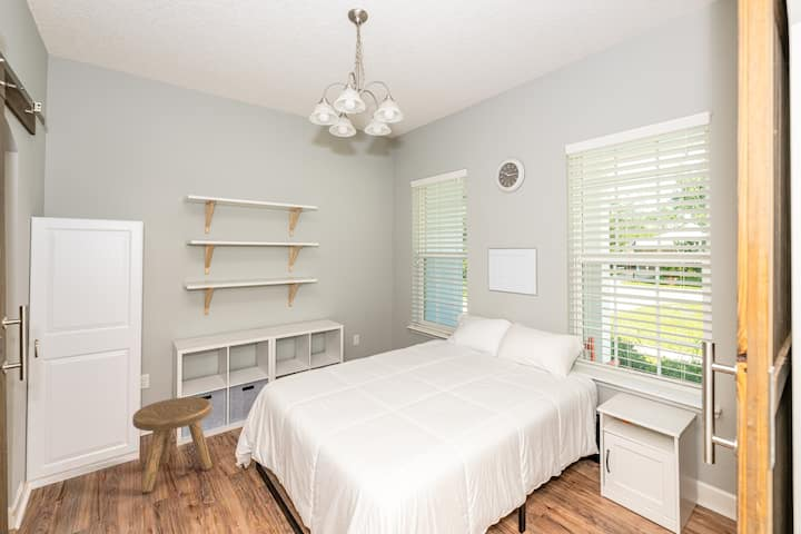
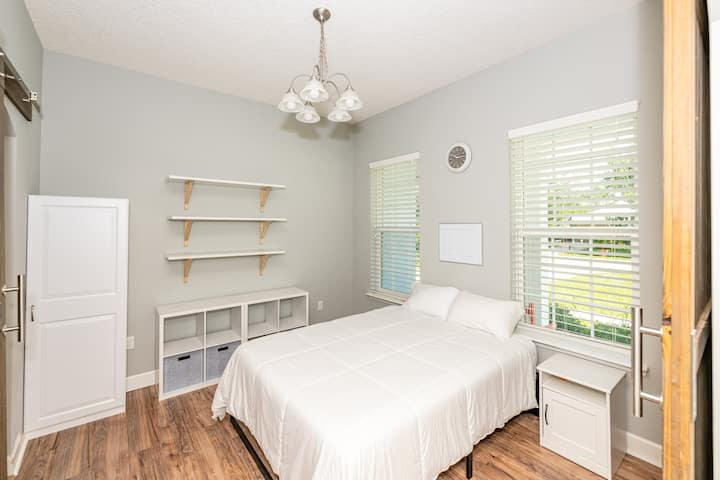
- stool (170, 441)
